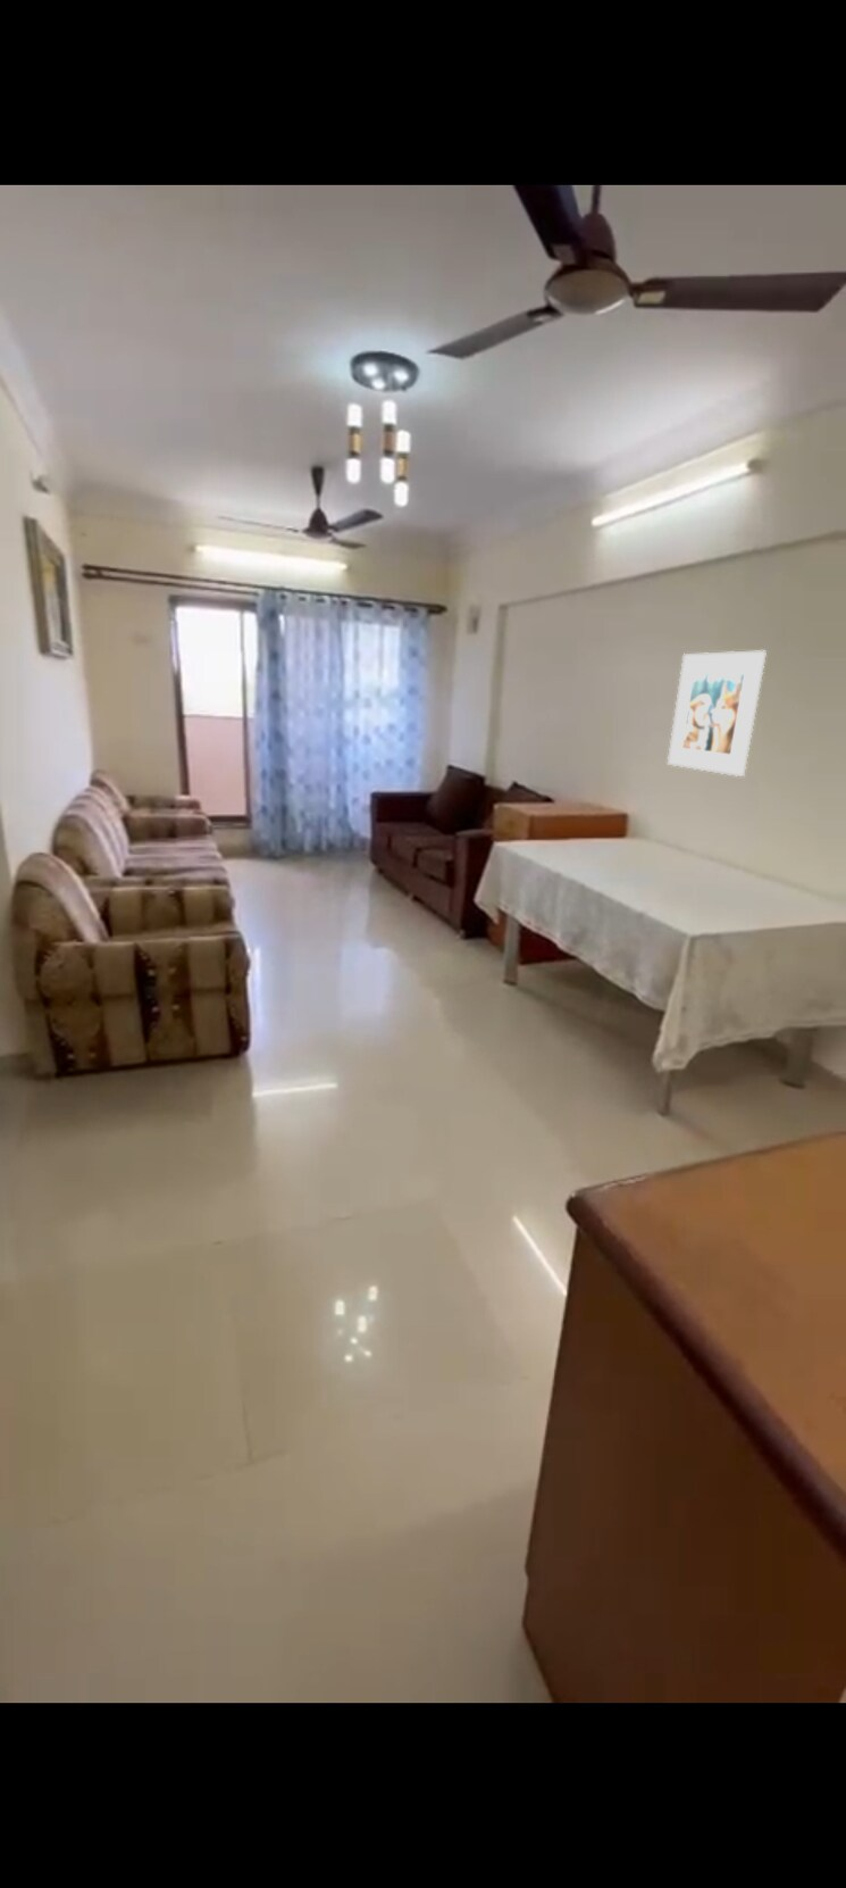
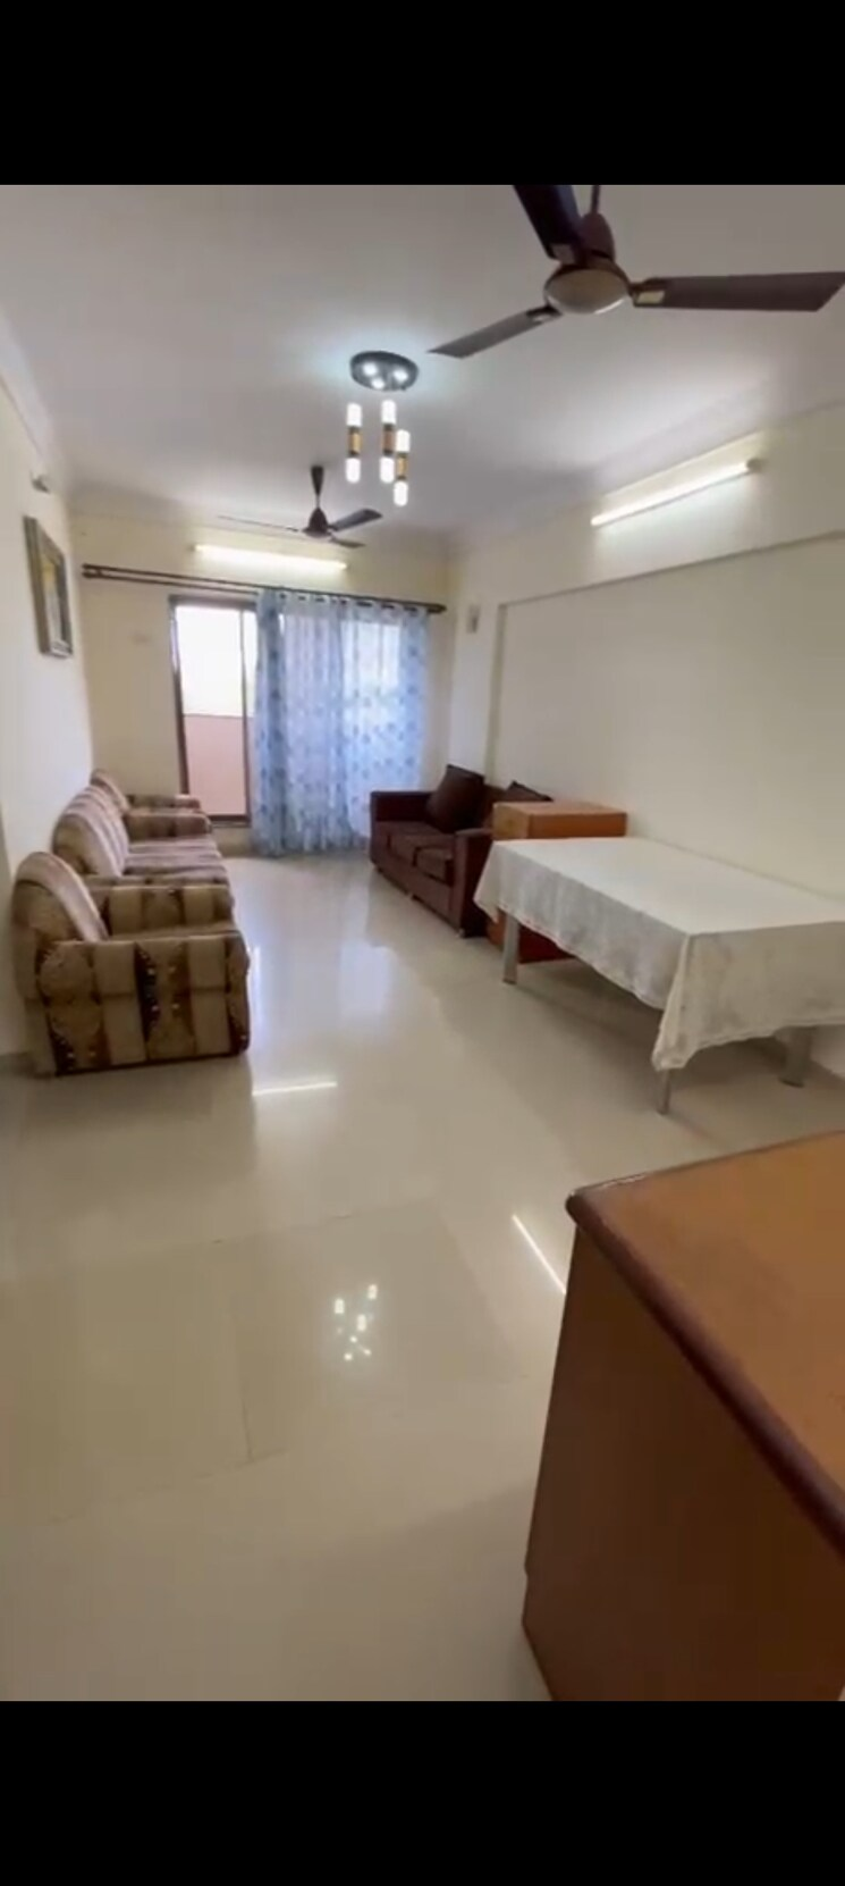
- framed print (712, 712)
